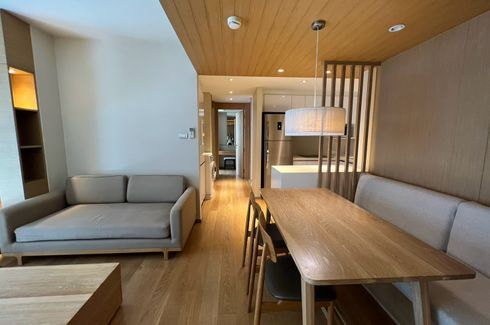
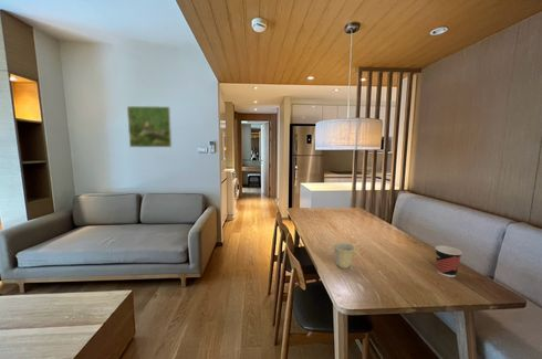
+ cup (343, 255)
+ cup (447, 261)
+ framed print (149, 127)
